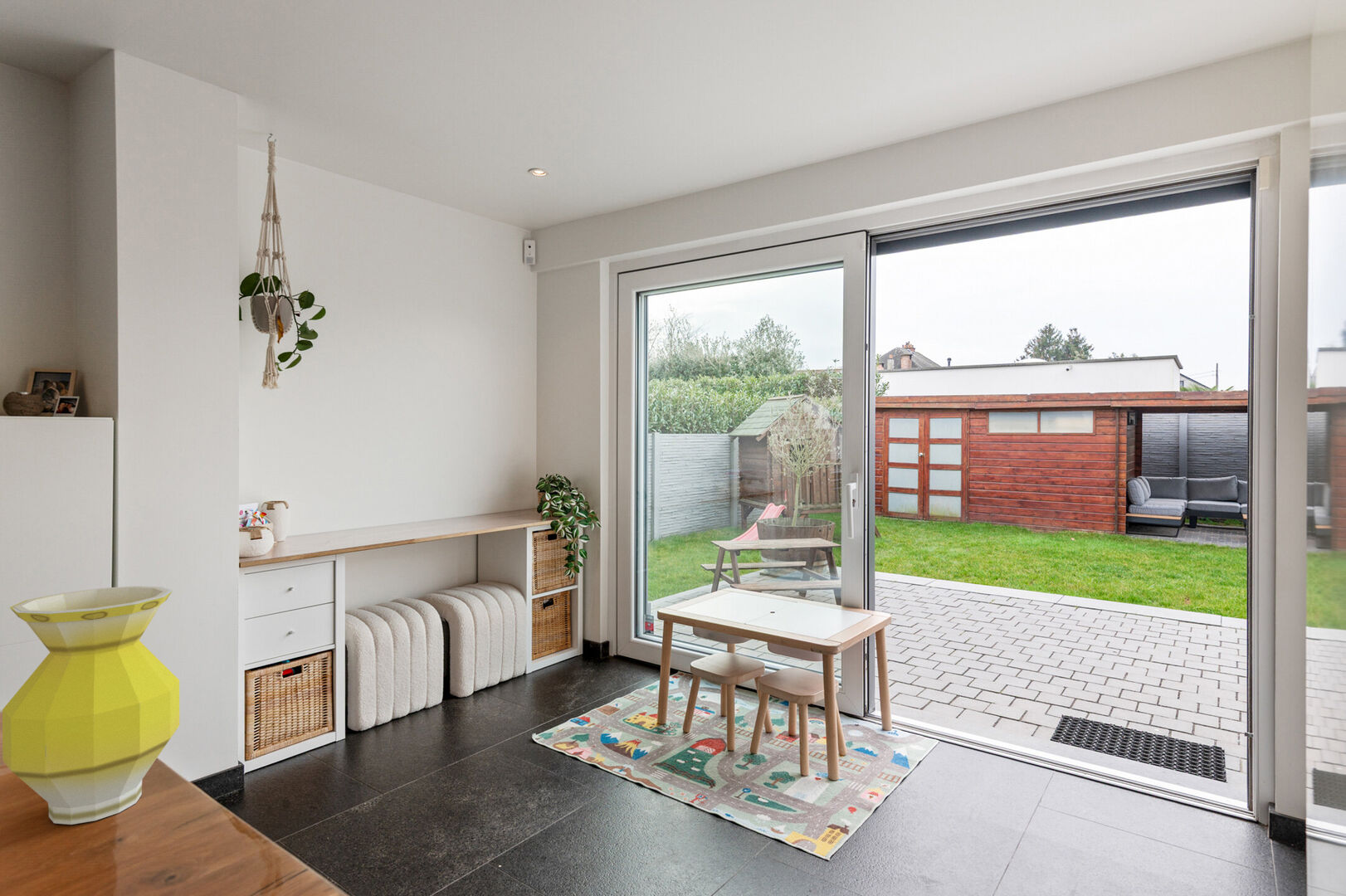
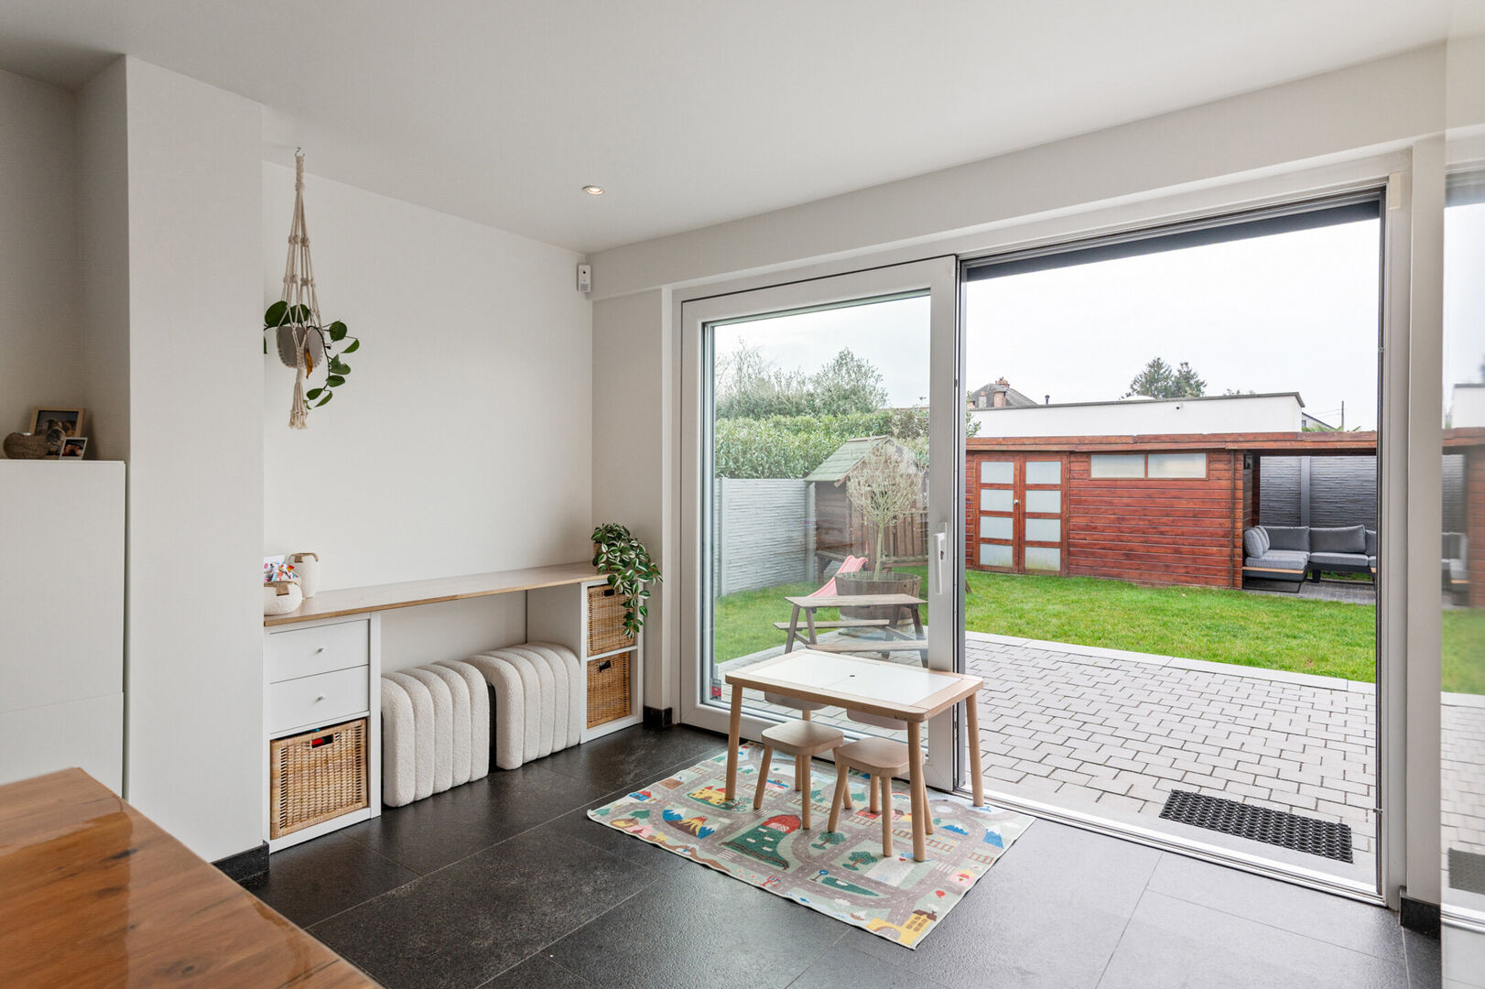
- vase (95, 702)
